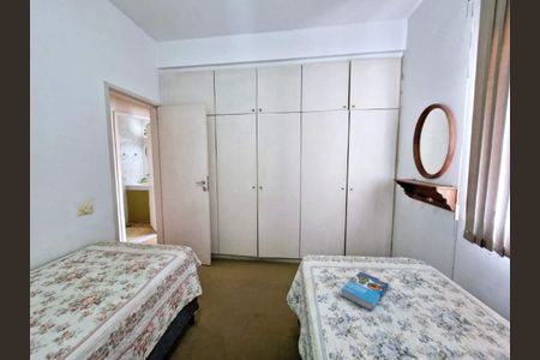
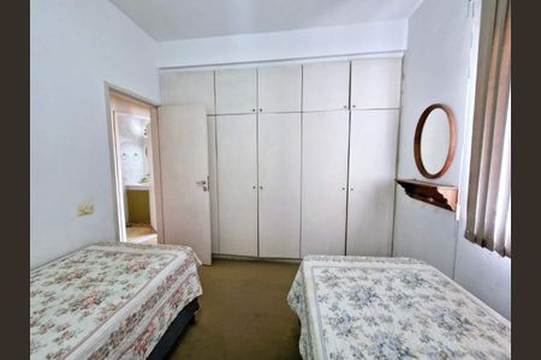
- book (365, 288)
